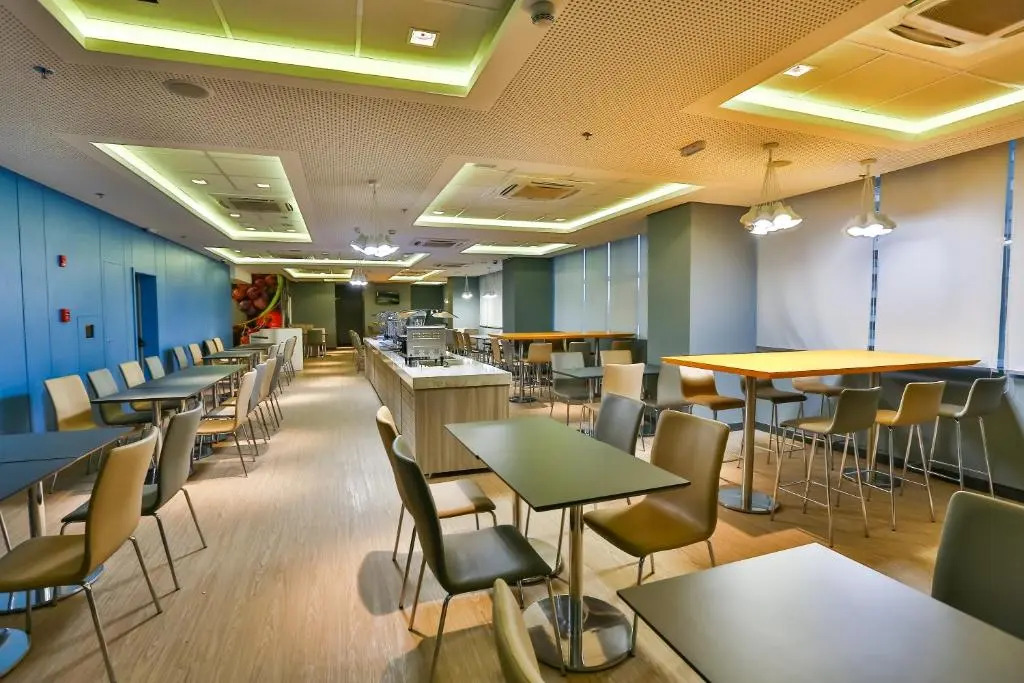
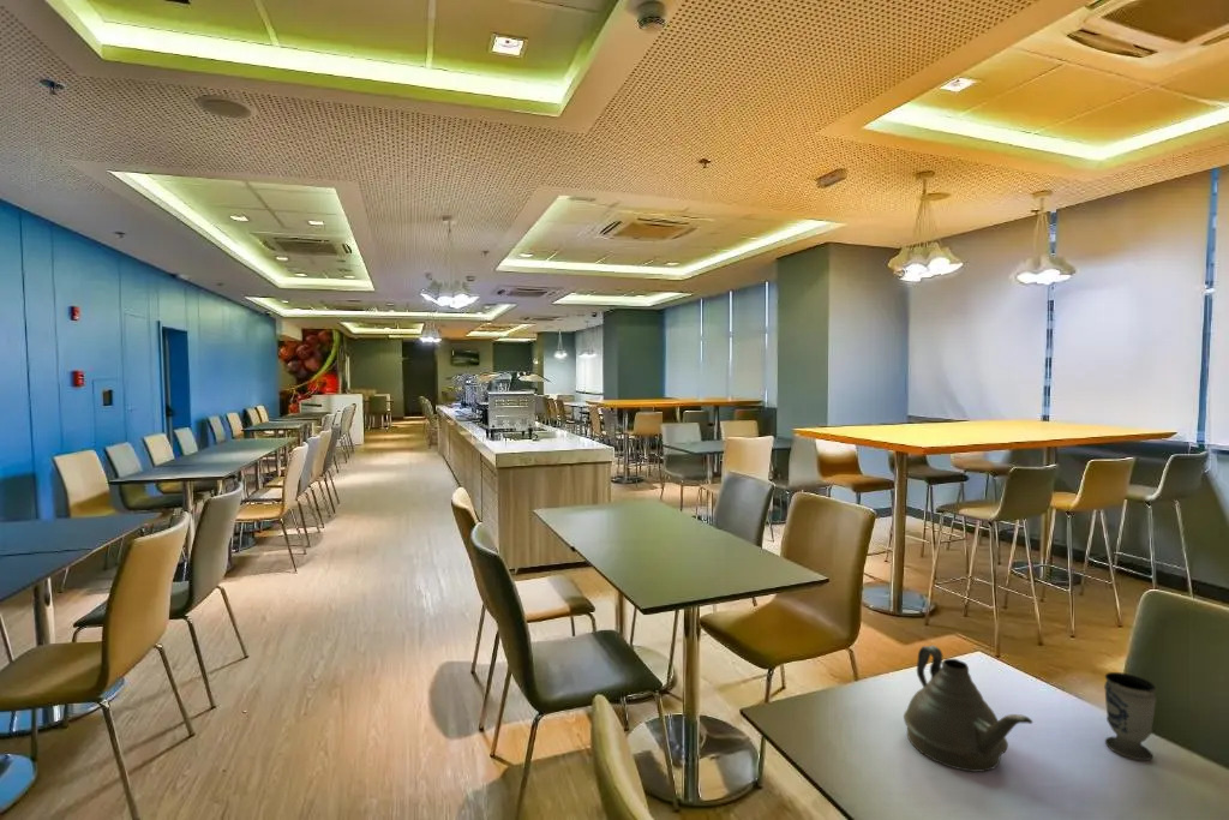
+ teapot (965, 714)
+ cup (1128, 714)
